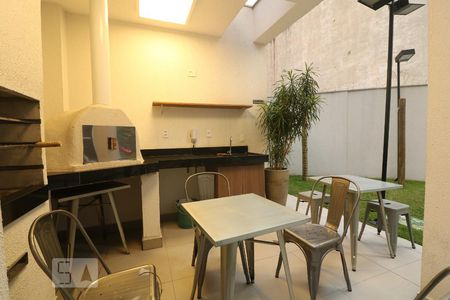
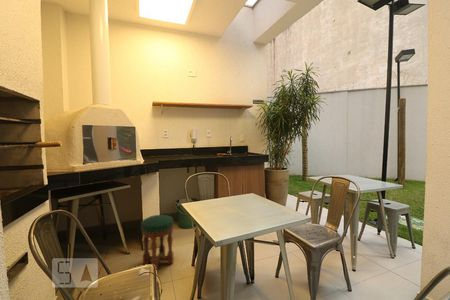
+ stool (155, 240)
